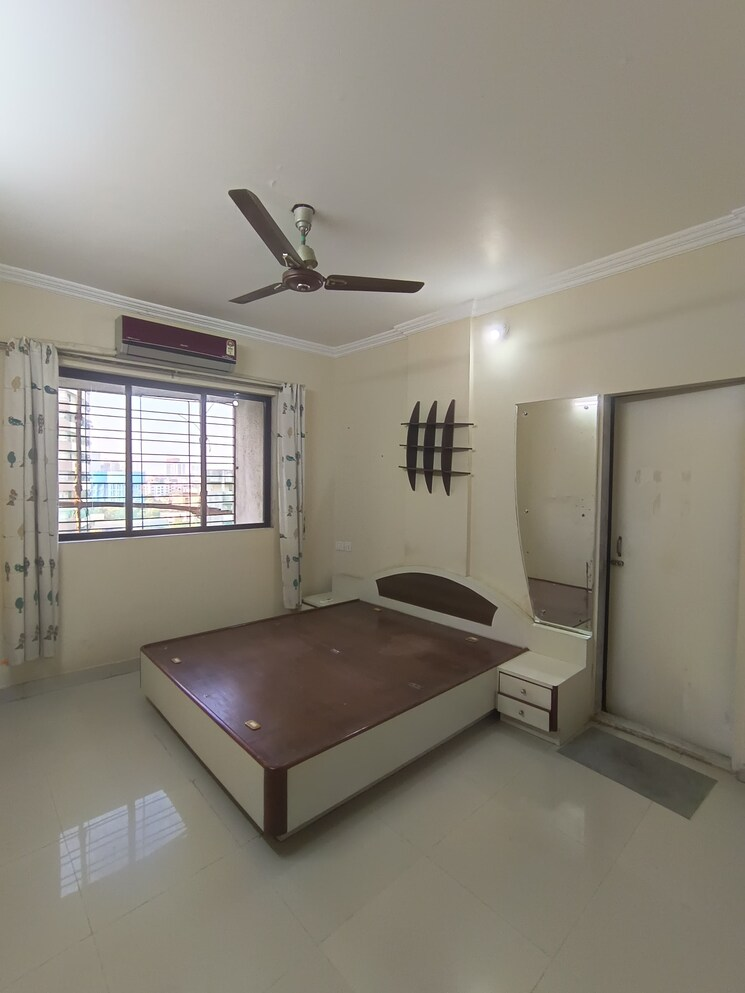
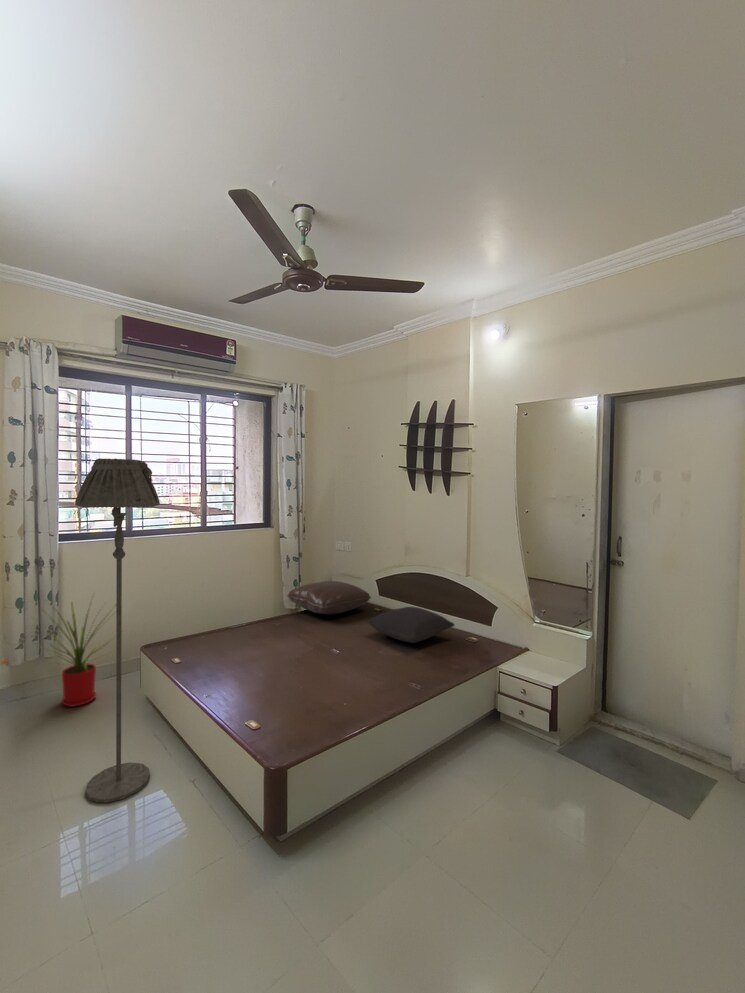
+ house plant (79, 648)
+ pillow (328, 597)
+ floor lamp (118, 622)
+ pillow (409, 624)
